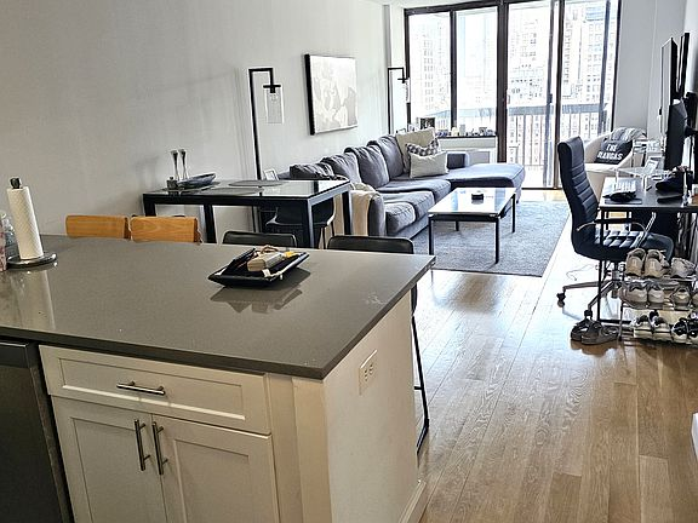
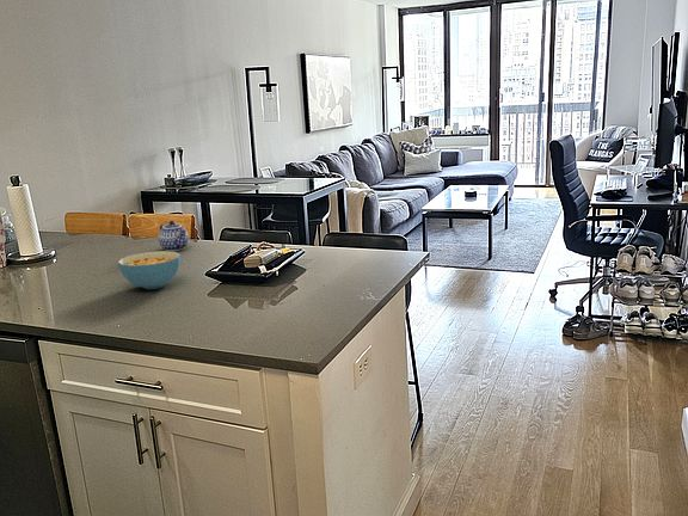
+ cereal bowl (150, 272)
+ teapot (173, 234)
